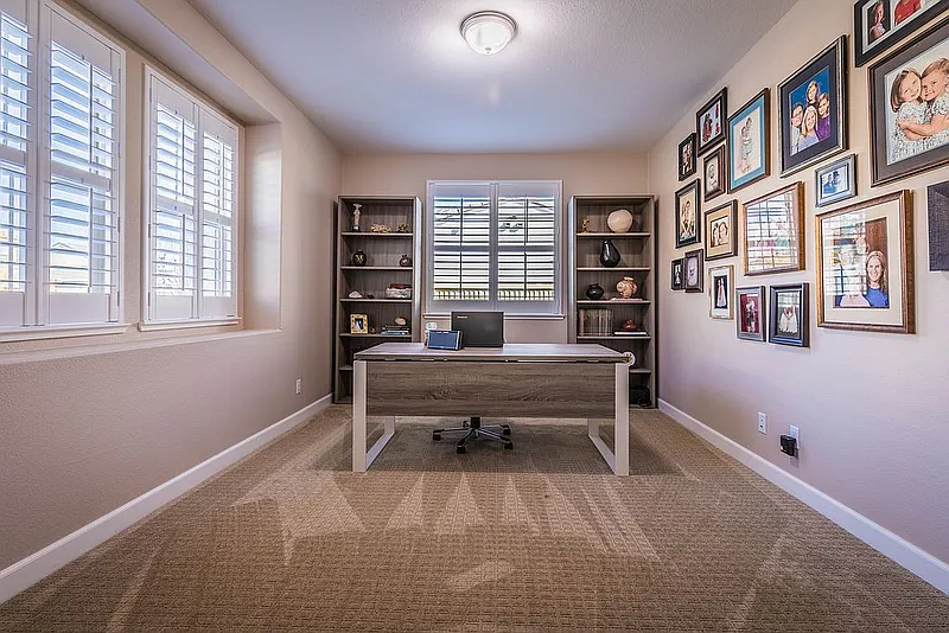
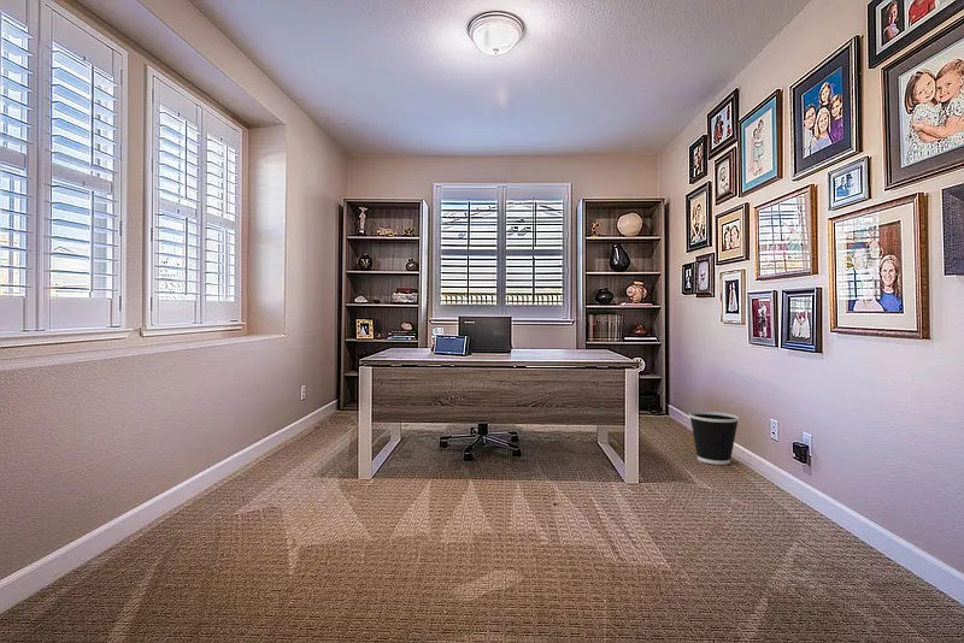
+ wastebasket (713, 437)
